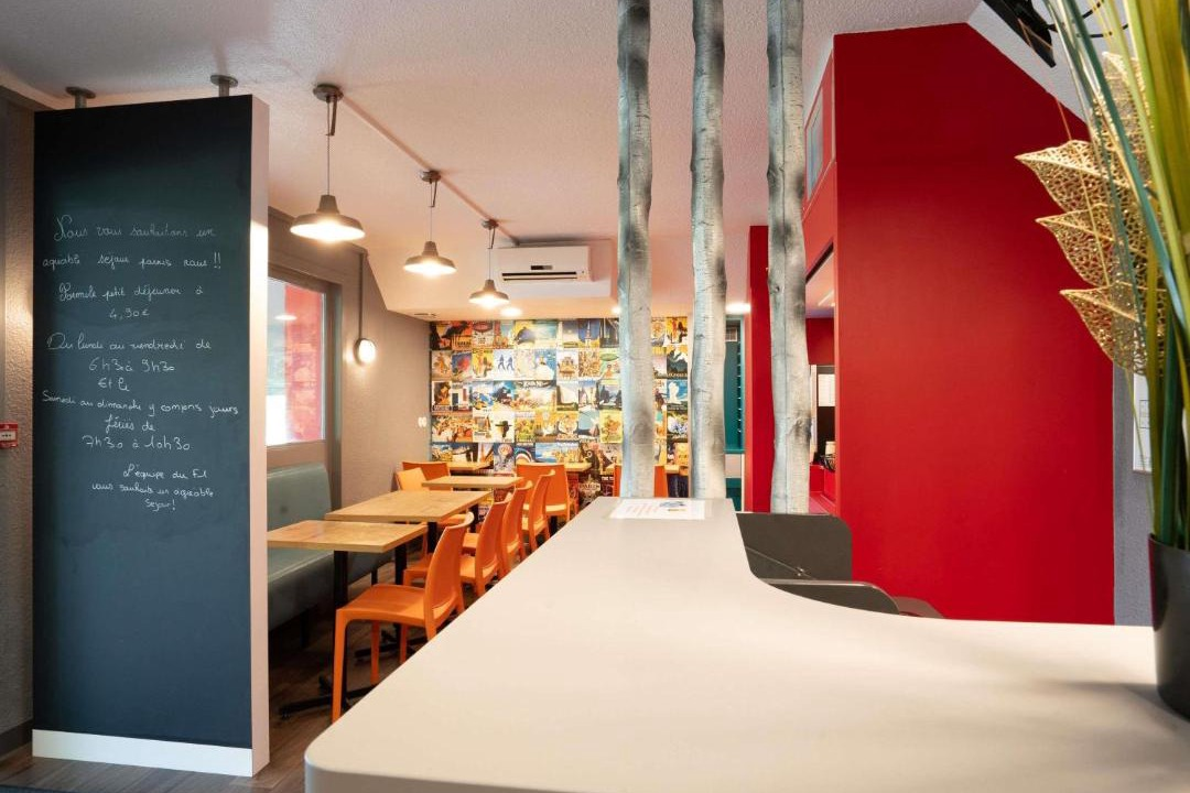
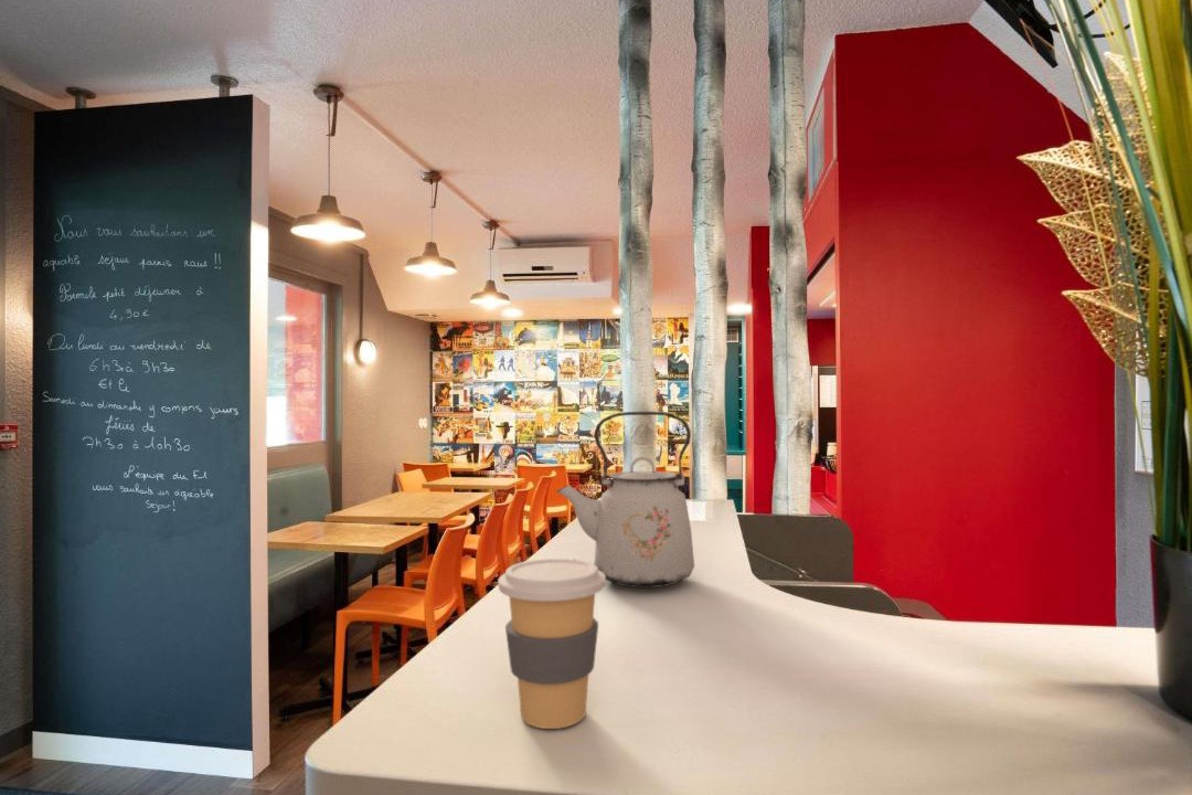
+ coffee cup (552, 640)
+ kettle (624, 495)
